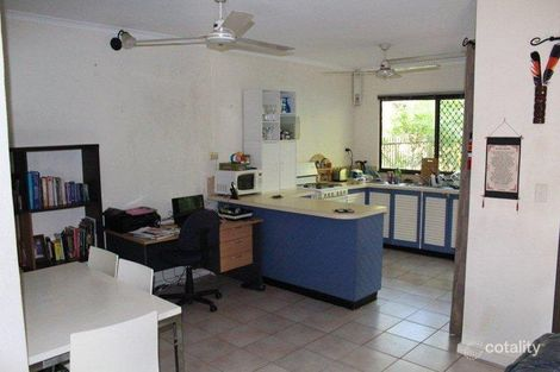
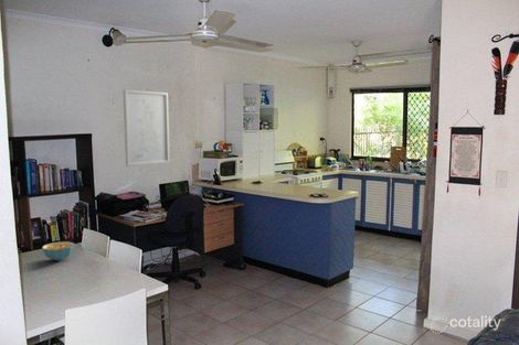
+ cereal bowl (59, 252)
+ wall art (147, 128)
